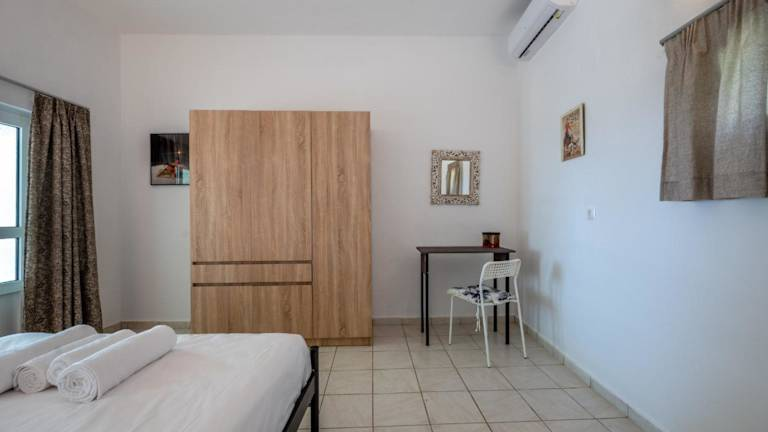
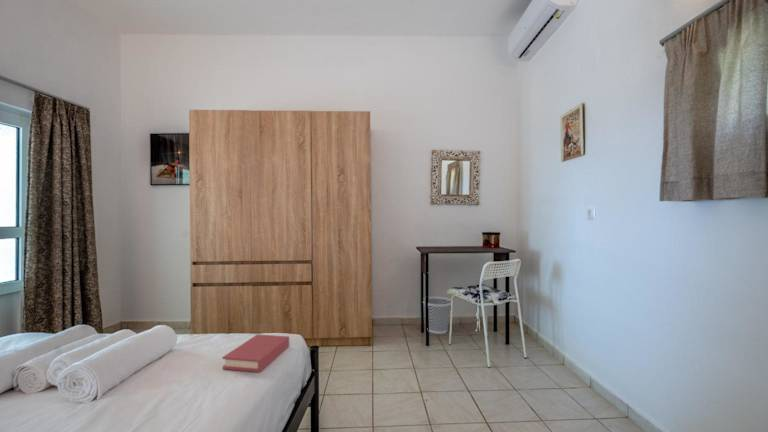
+ book (258, 351)
+ wastebasket (437, 315)
